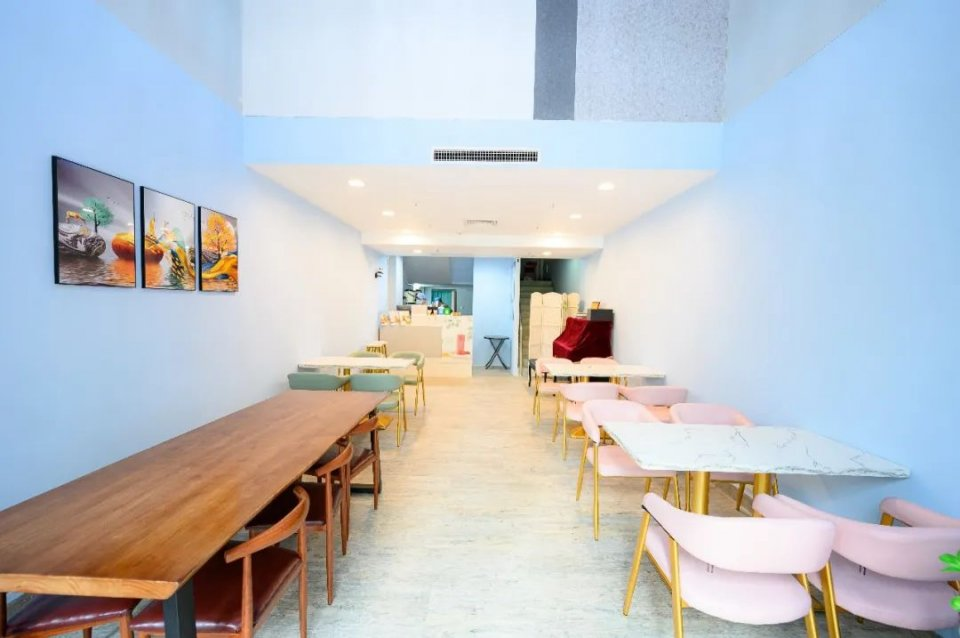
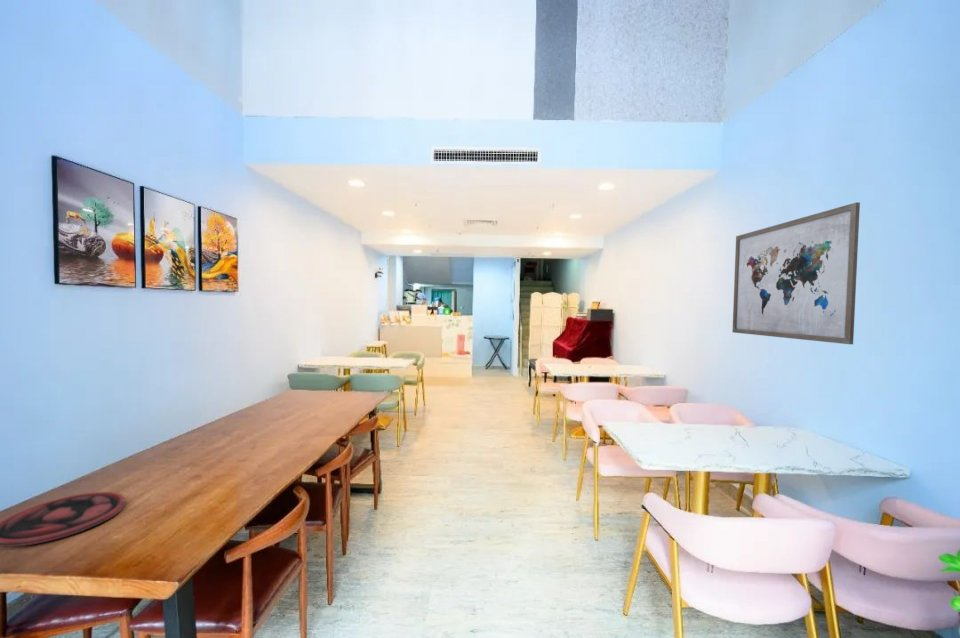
+ wall art (783, 280)
+ plate (62, 515)
